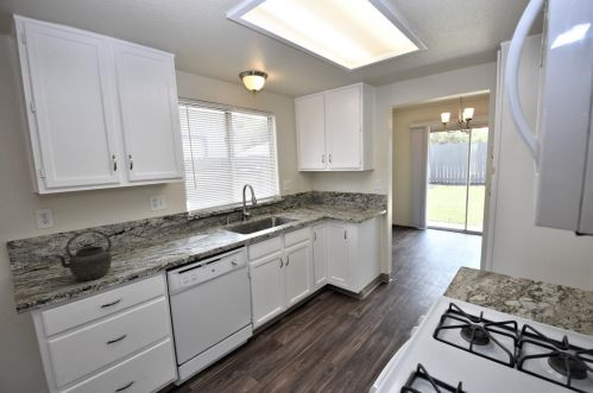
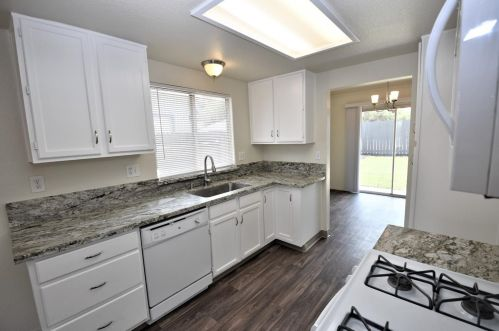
- kettle (84, 254)
